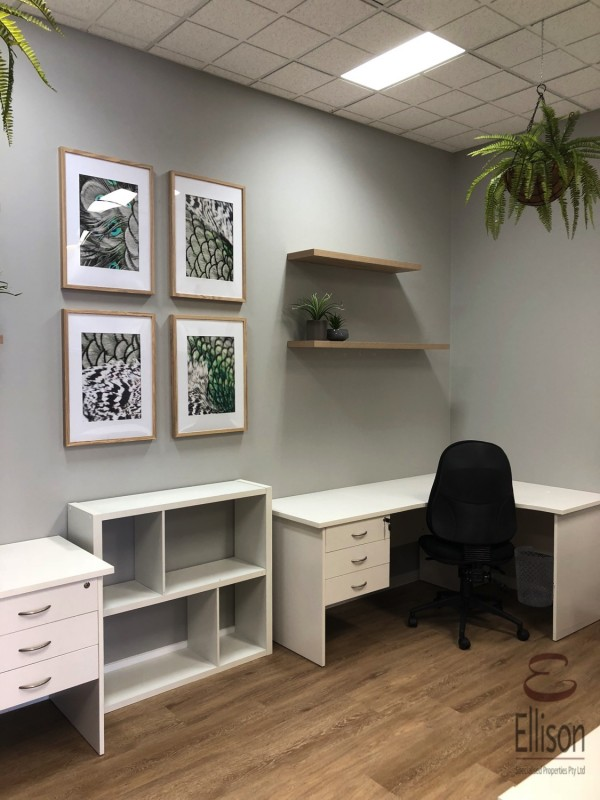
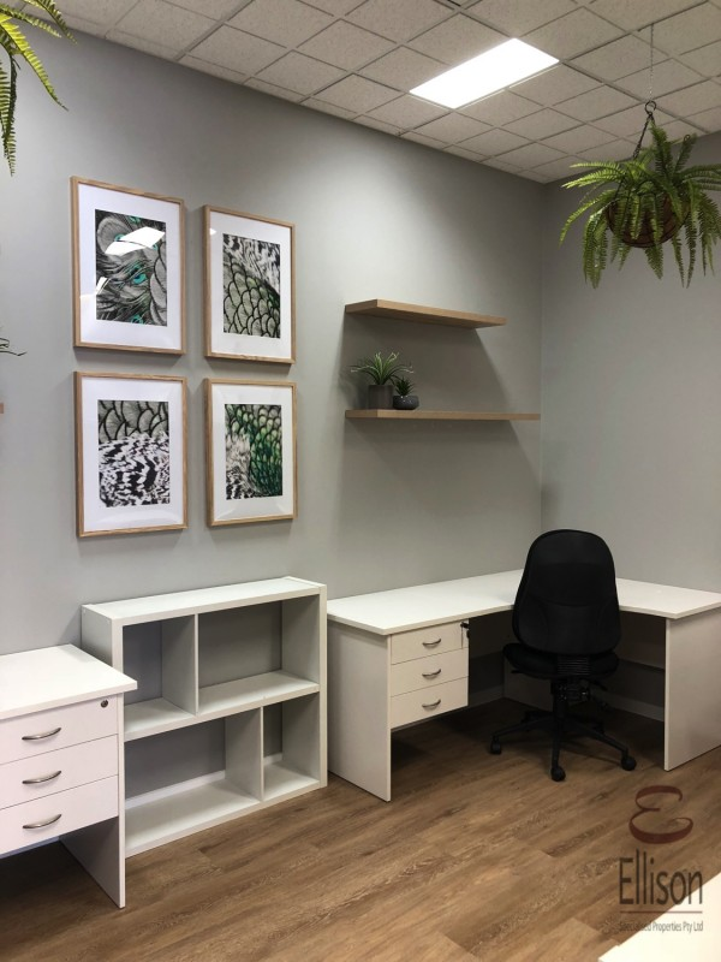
- wastebasket (535, 576)
